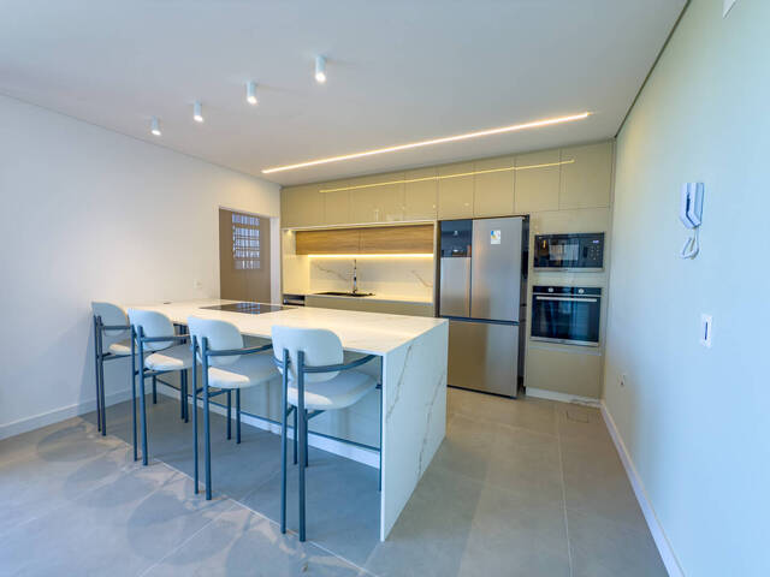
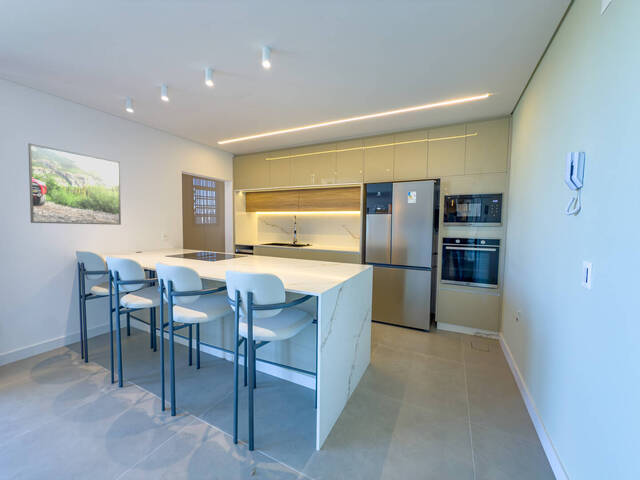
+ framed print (80, 189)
